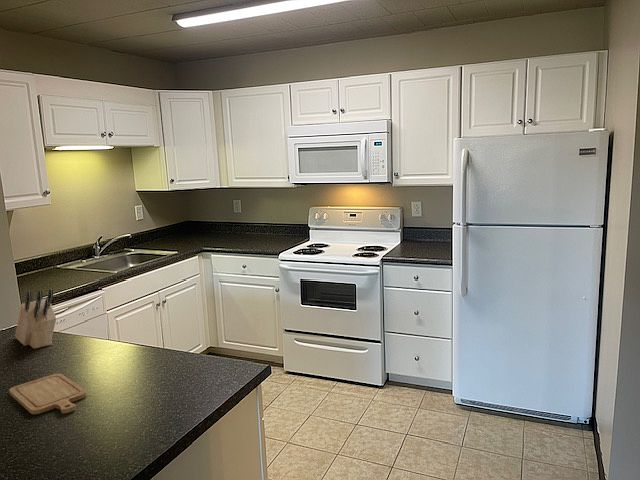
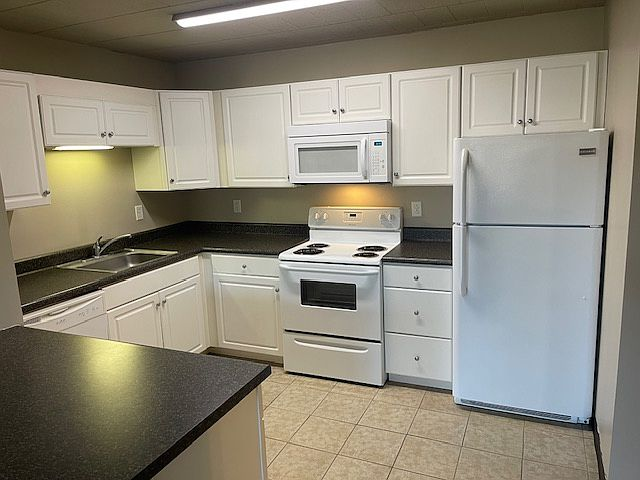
- chopping board (51, 395)
- knife block (34, 314)
